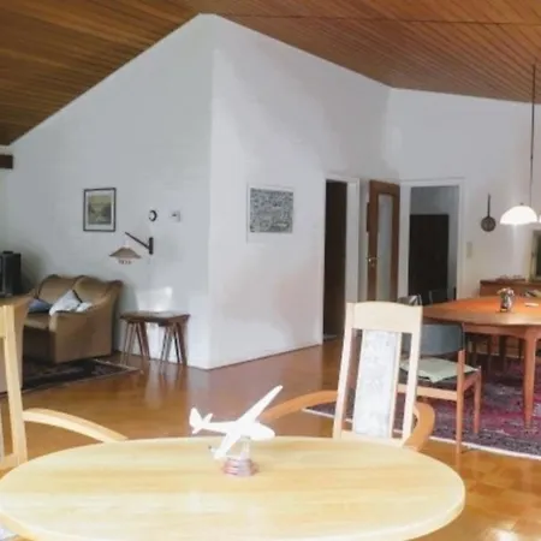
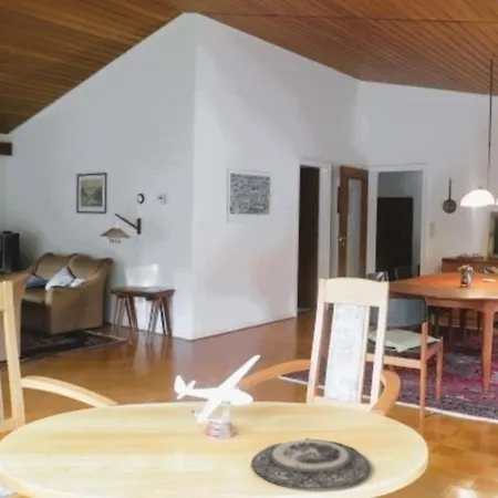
+ plate (310, 457)
